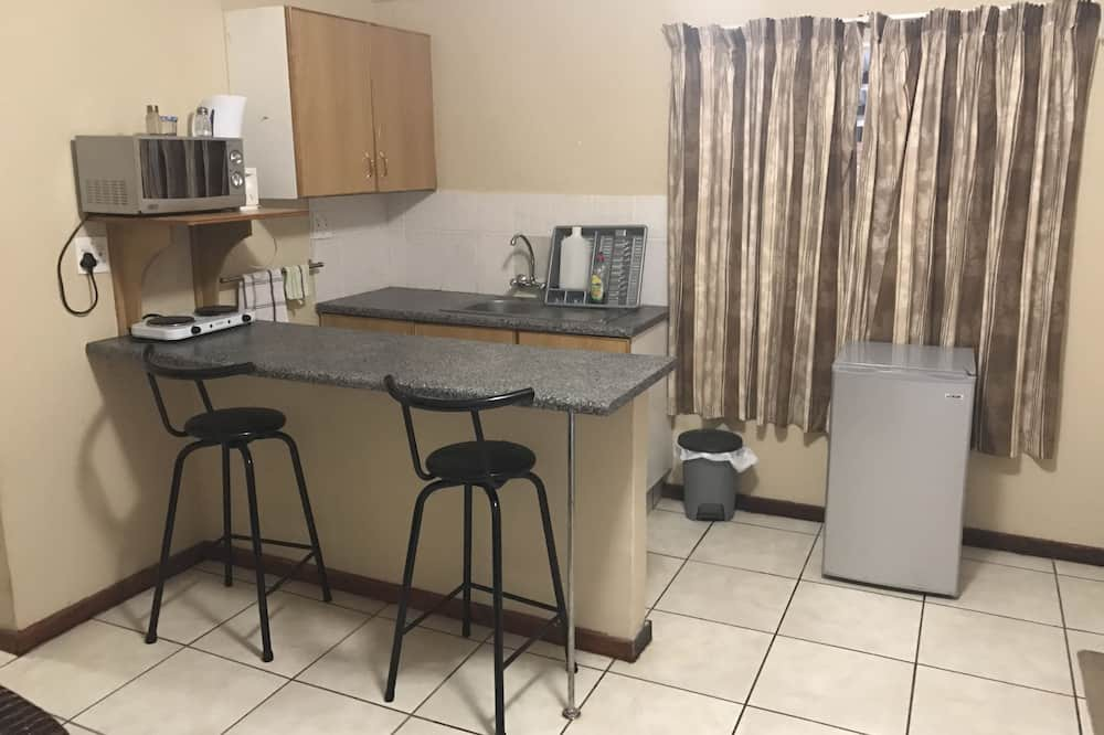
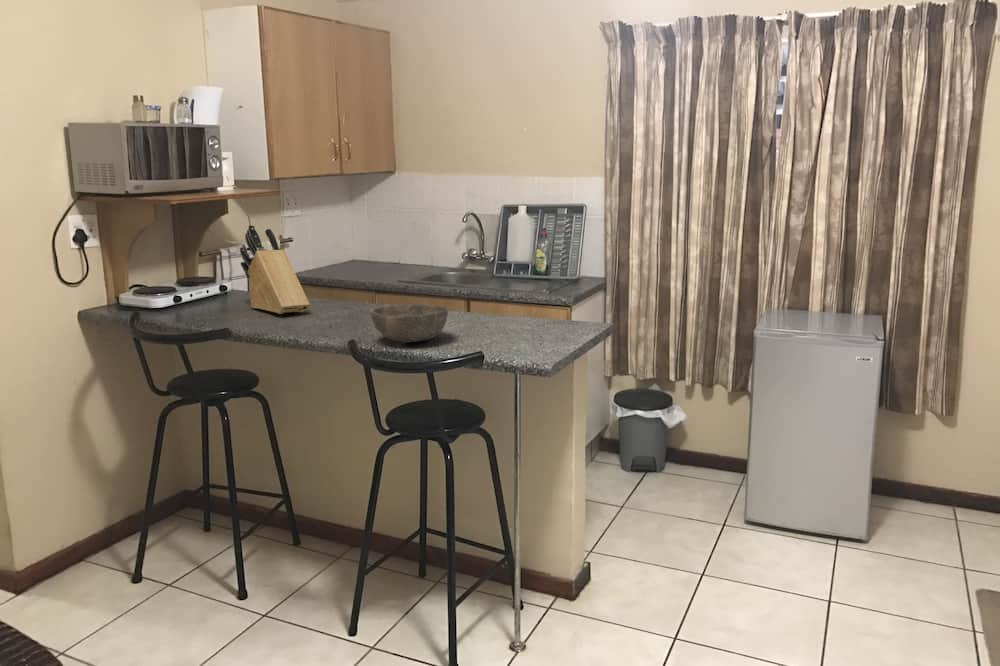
+ bowl (410, 324)
+ knife block (272, 267)
